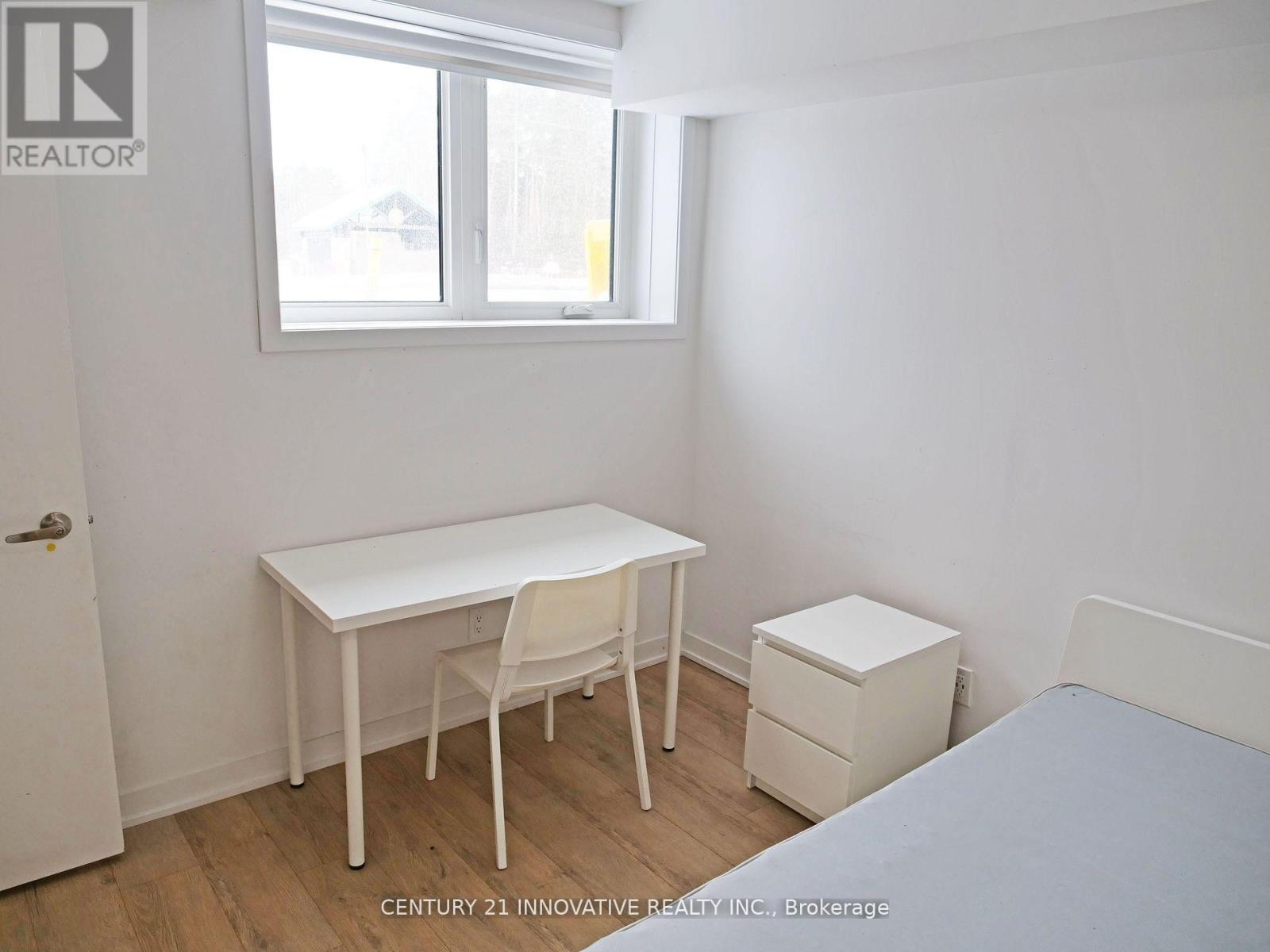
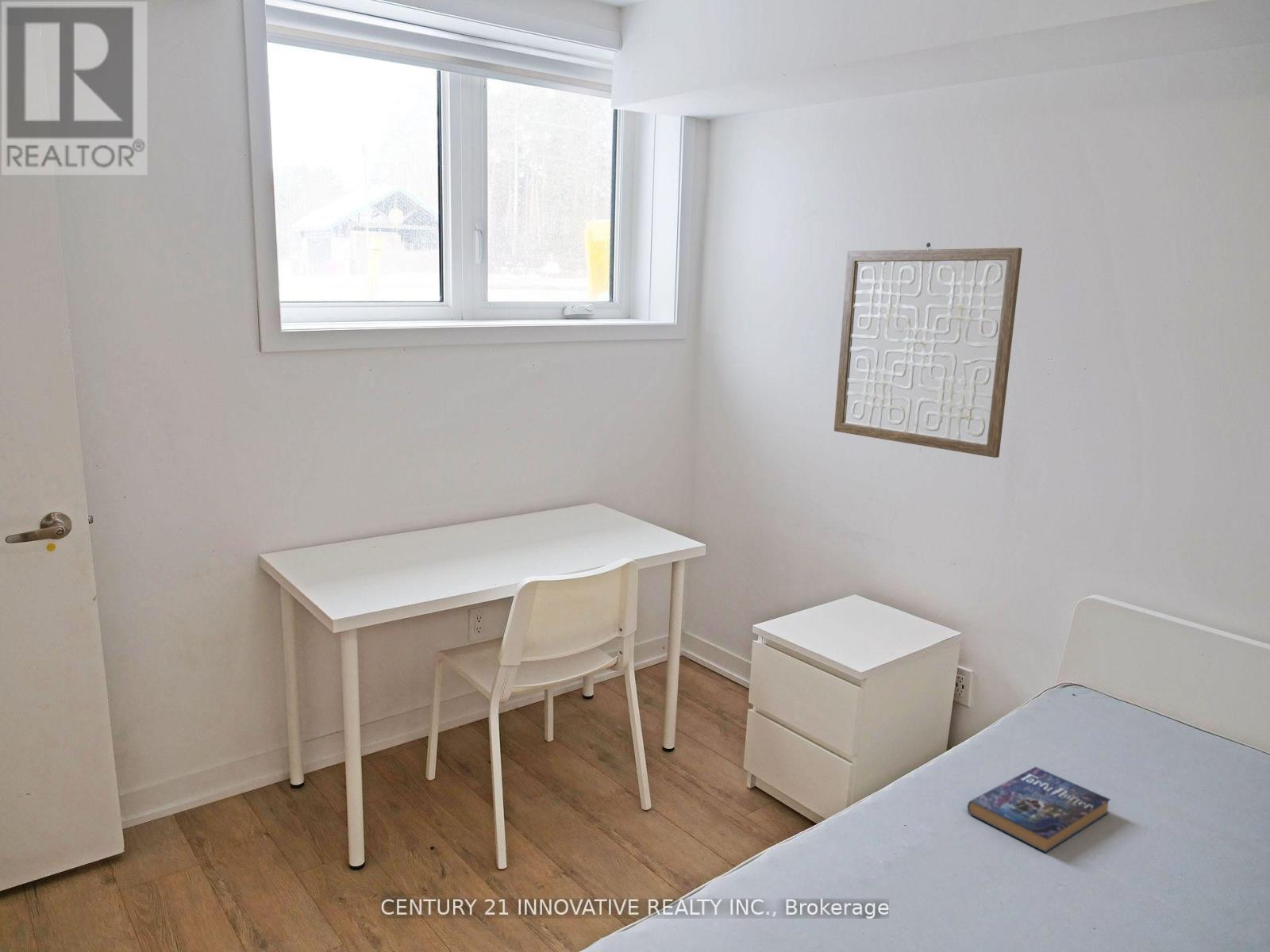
+ book (1038, 806)
+ wall art (919, 343)
